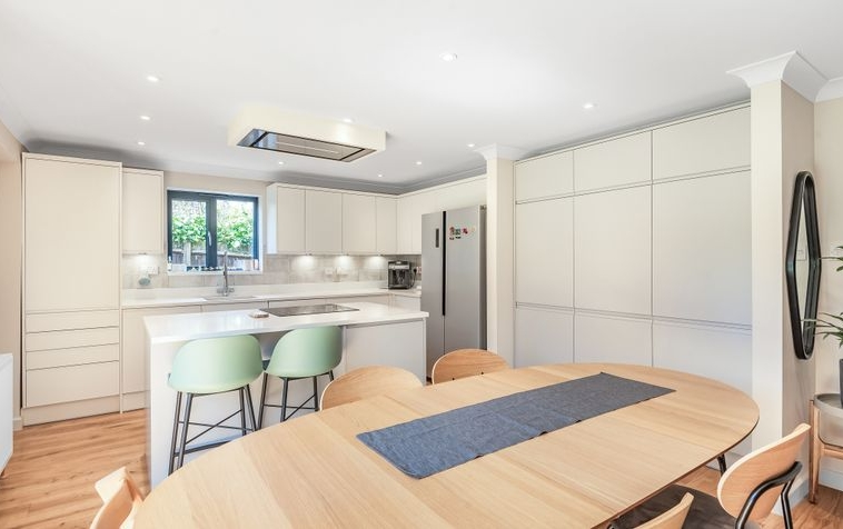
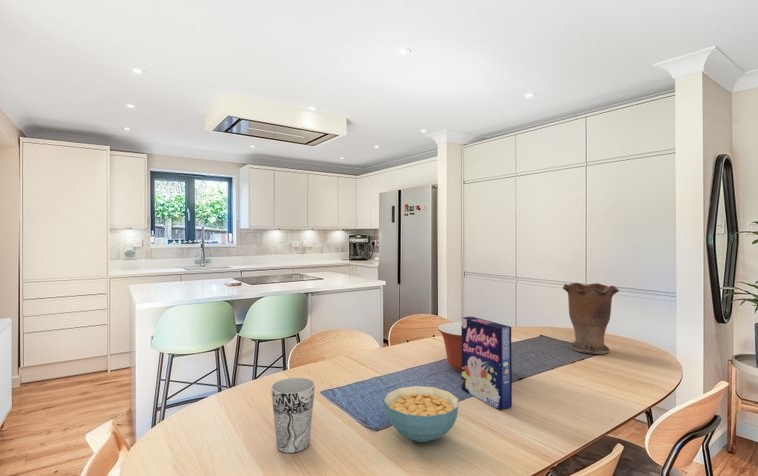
+ vase (590, 317)
+ cereal bowl (421, 418)
+ cereal box (485, 359)
+ mixing bowl (461, 348)
+ cup (293, 414)
